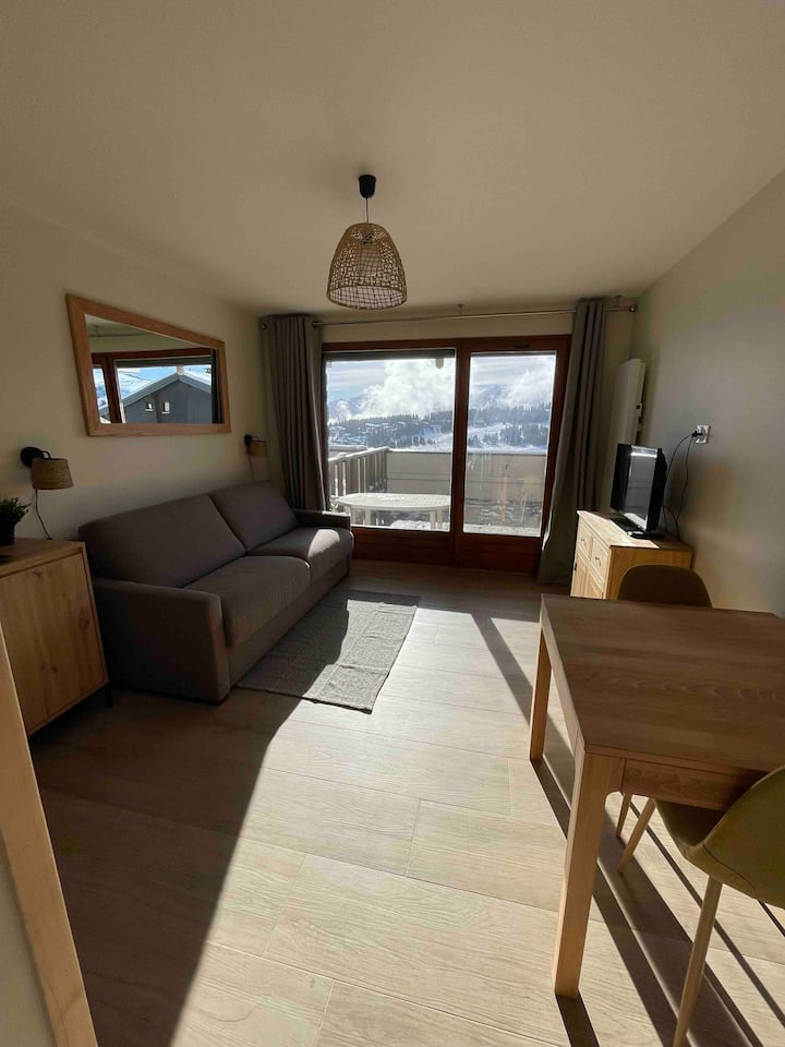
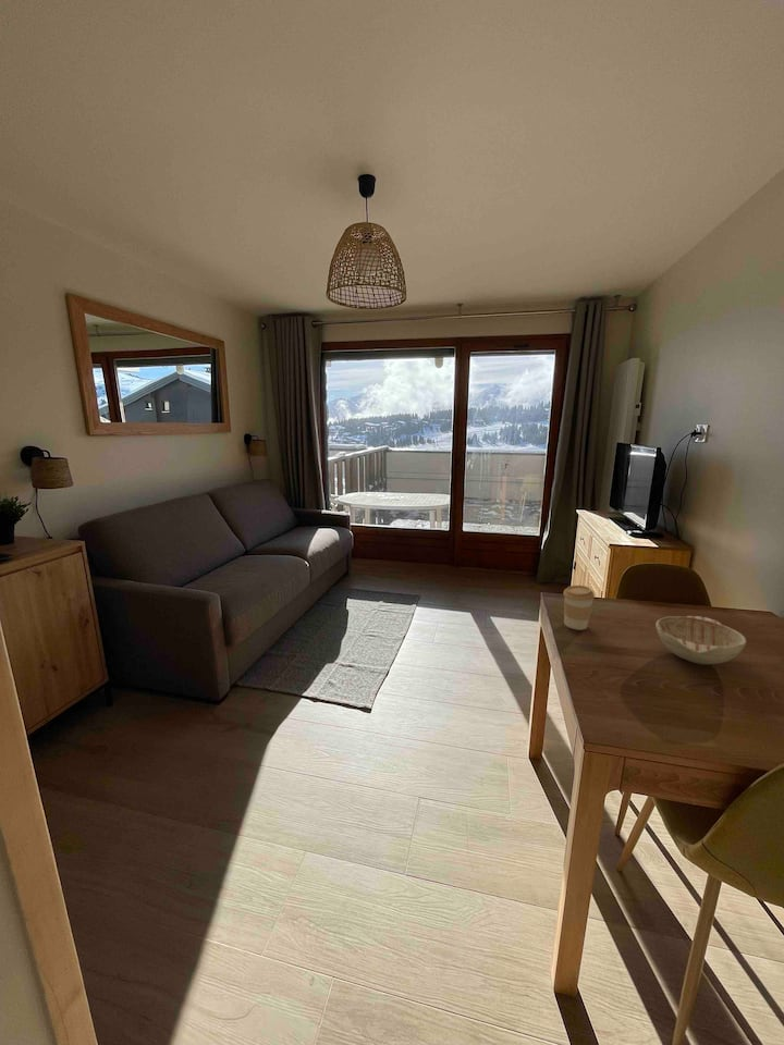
+ decorative bowl (696, 642)
+ coffee cup (577, 606)
